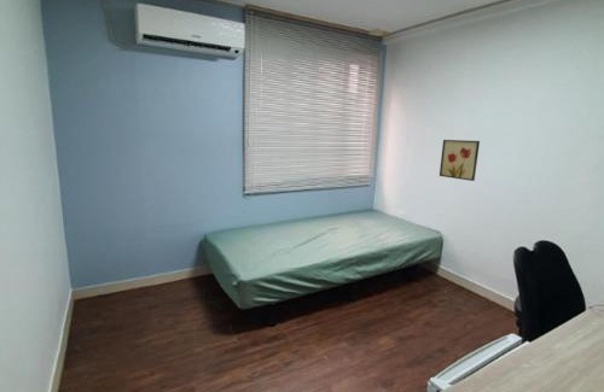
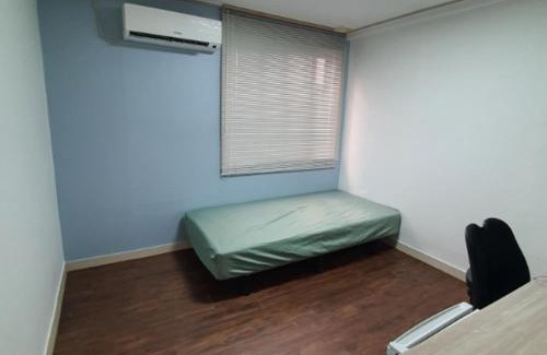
- wall art (458, 159)
